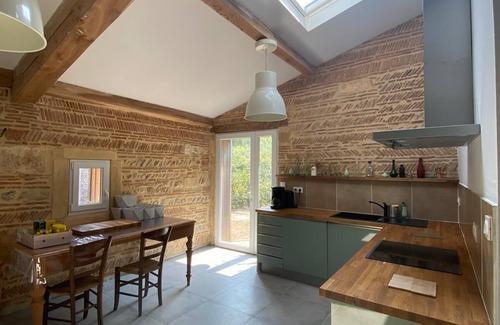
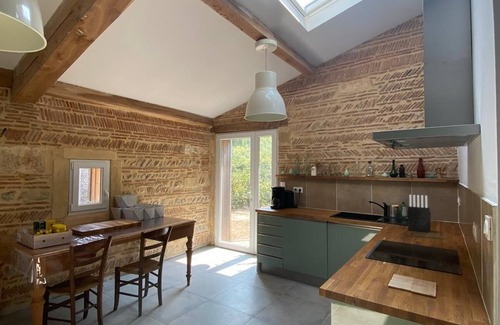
+ knife block (419, 212)
